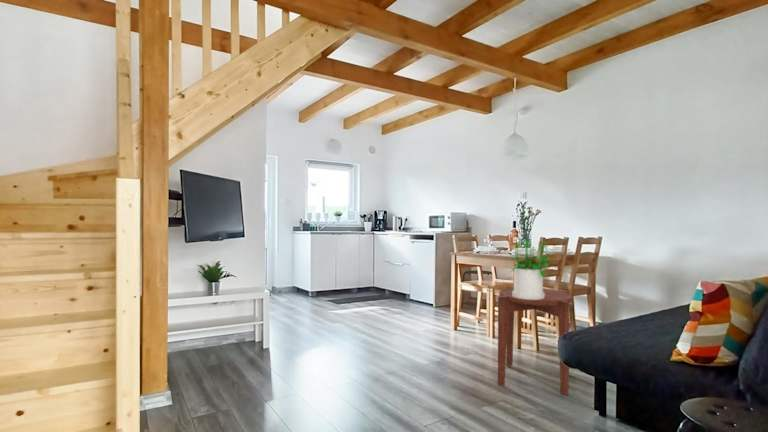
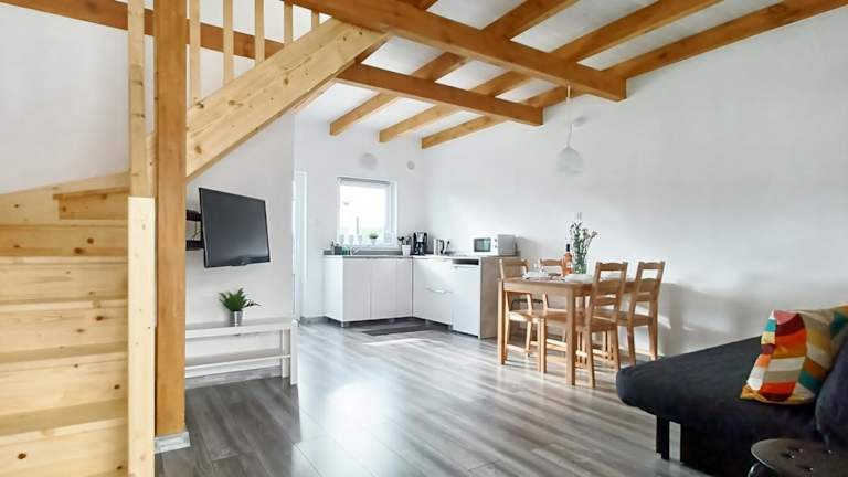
- potted plant (530, 267)
- side table (513, 333)
